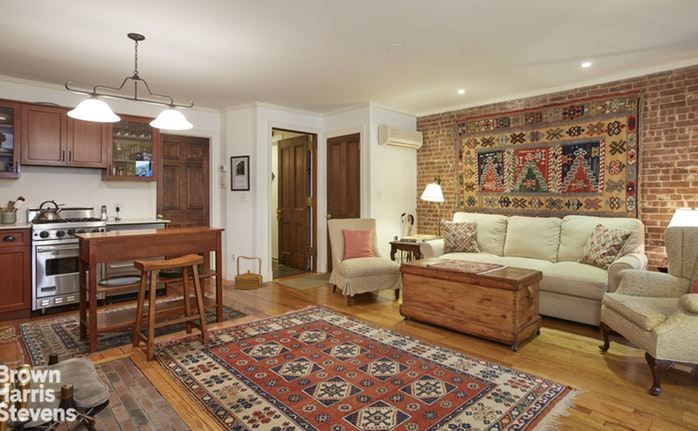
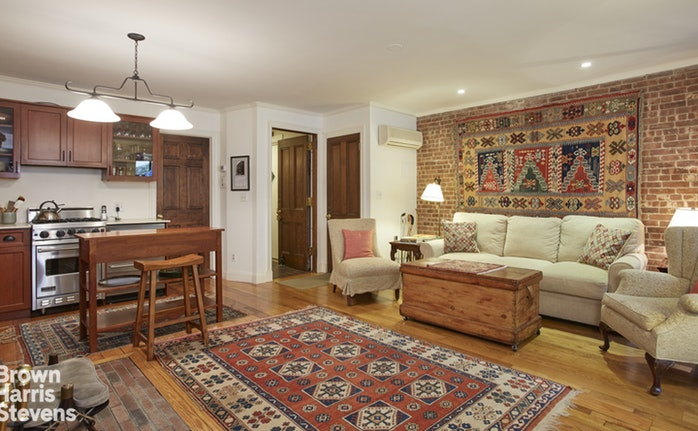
- woven basket (248, 271)
